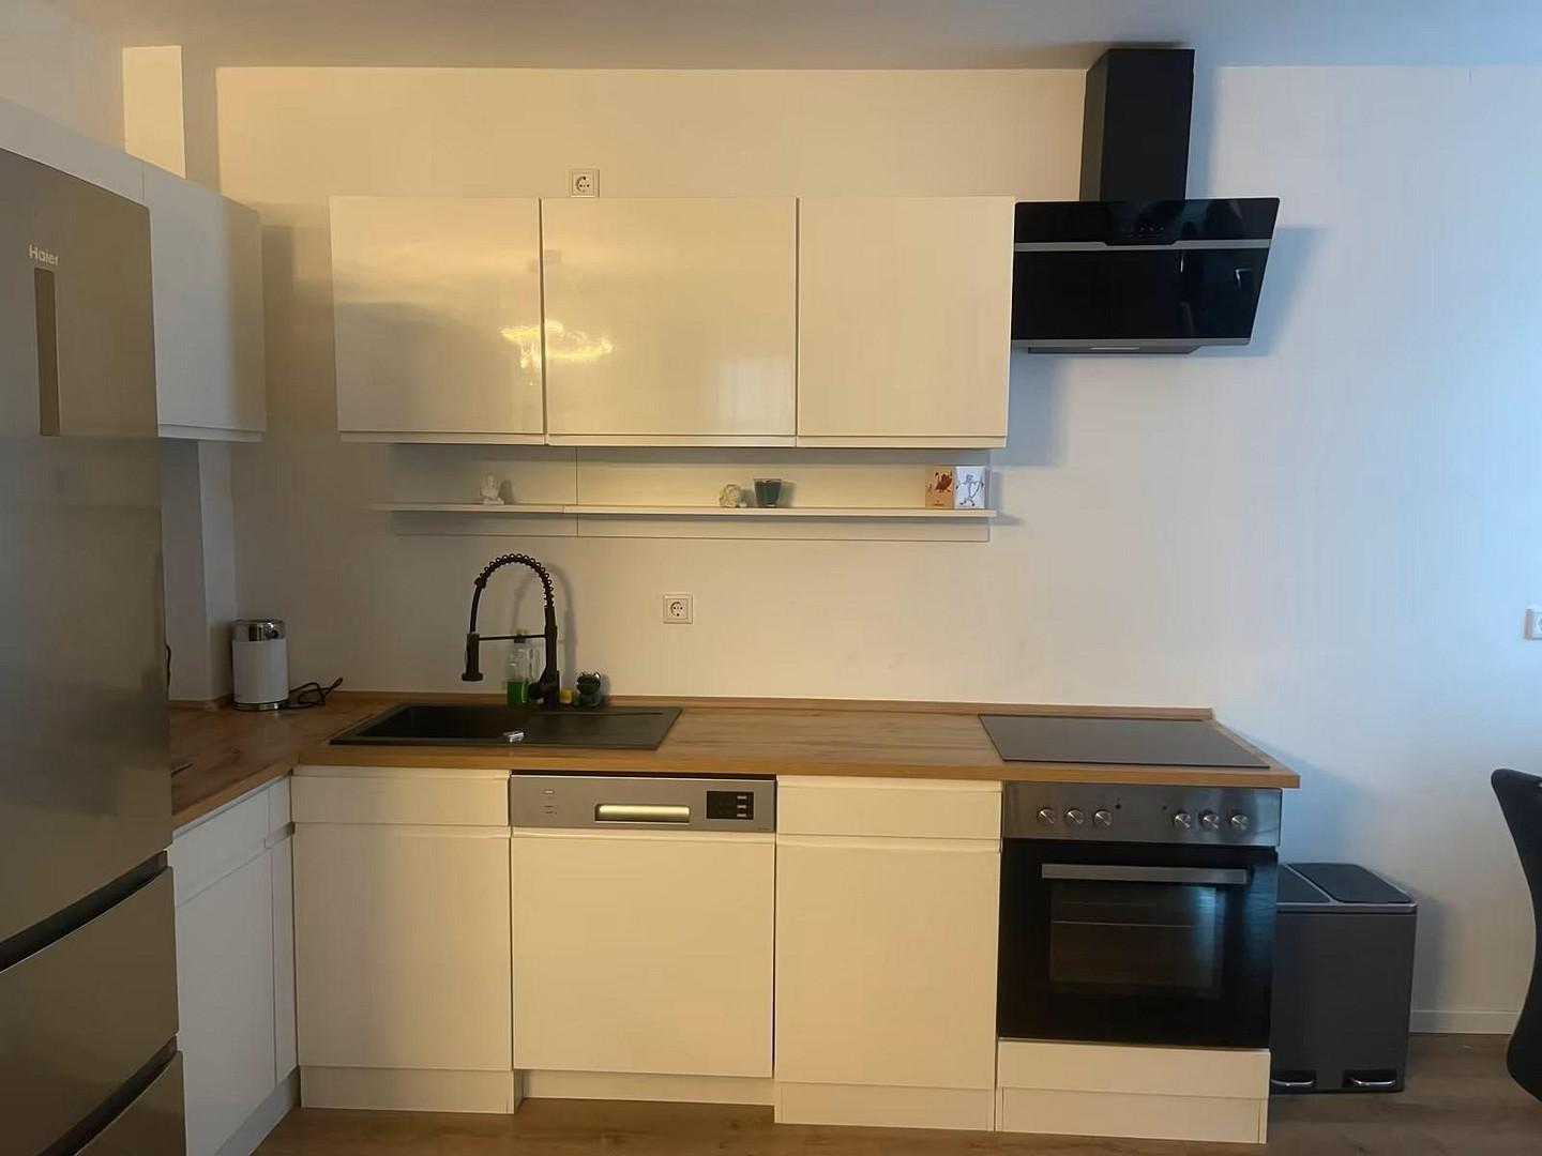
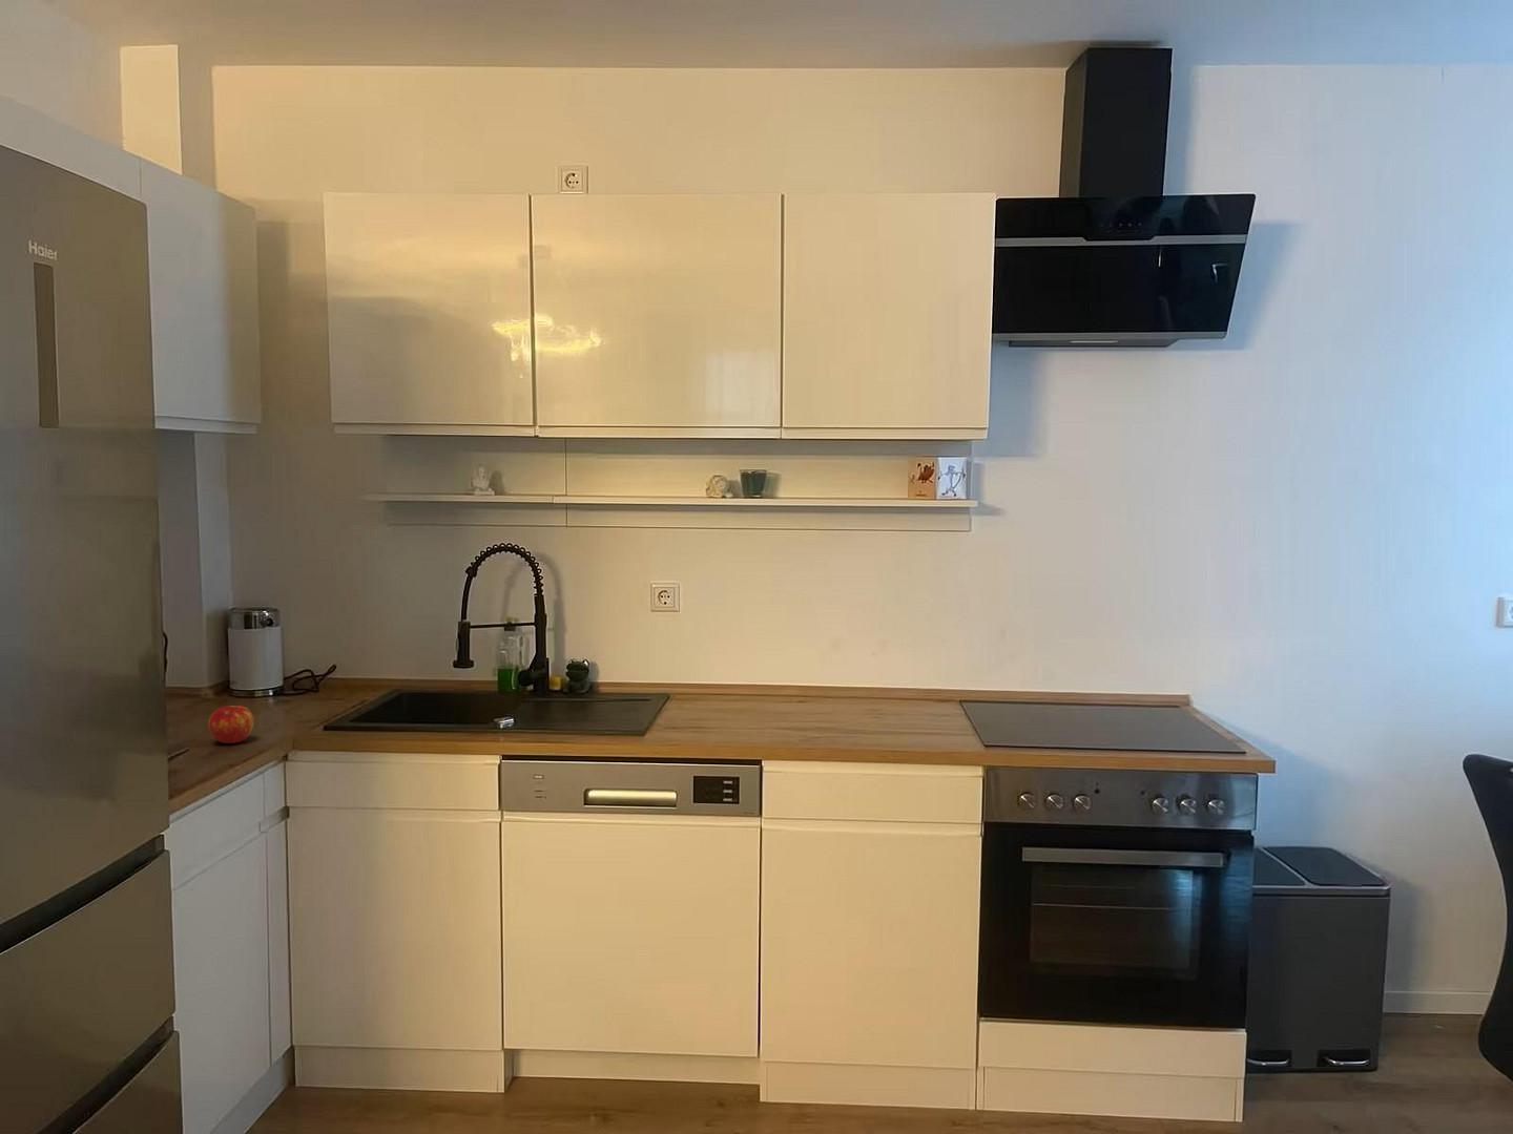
+ apple (231, 724)
